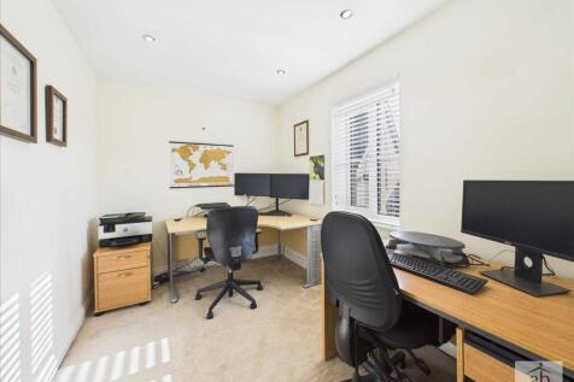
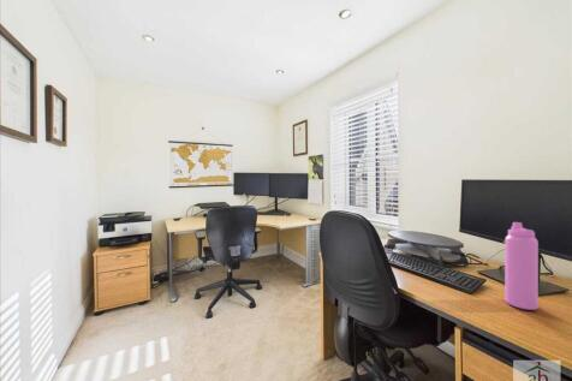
+ water bottle (520, 263)
